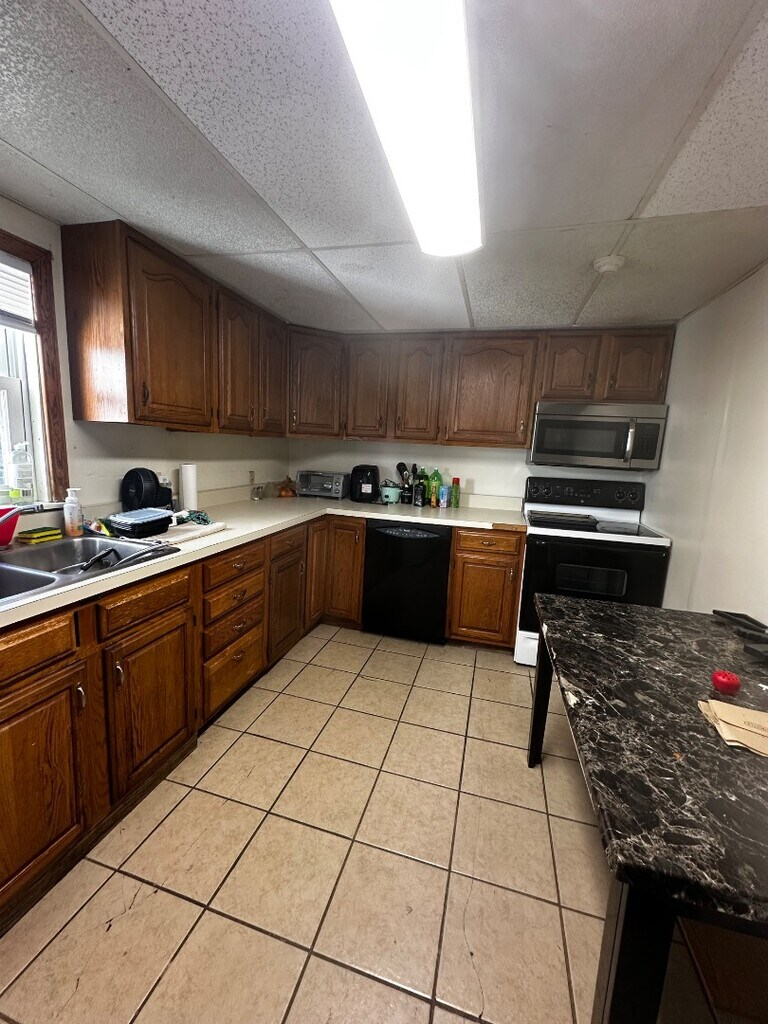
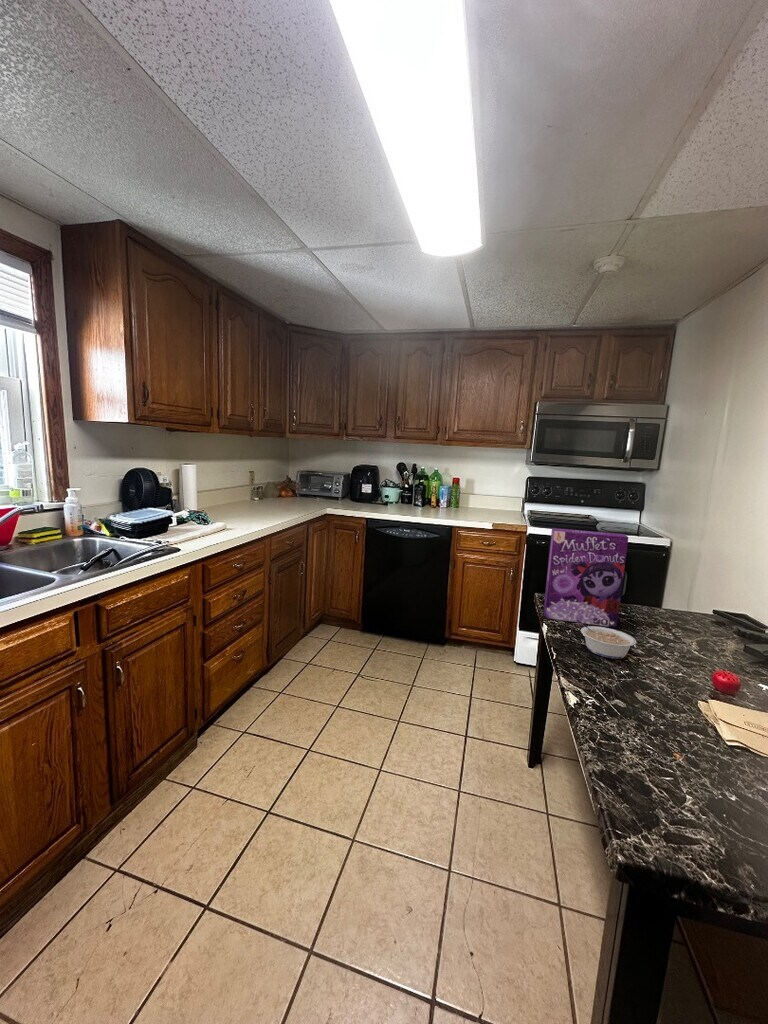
+ cereal box (583, 576)
+ legume (604, 641)
